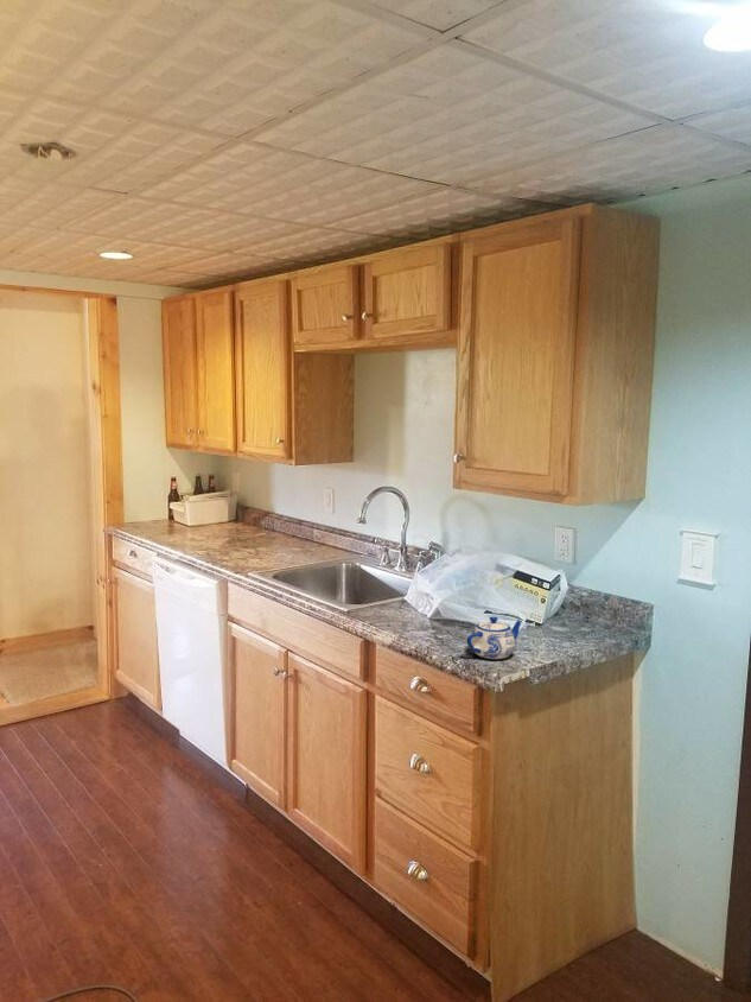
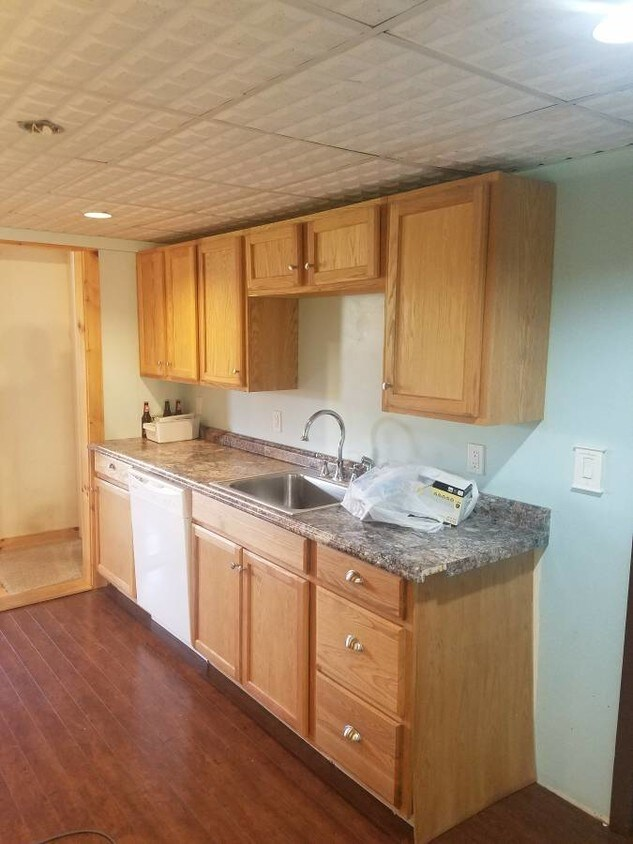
- teapot (496, 635)
